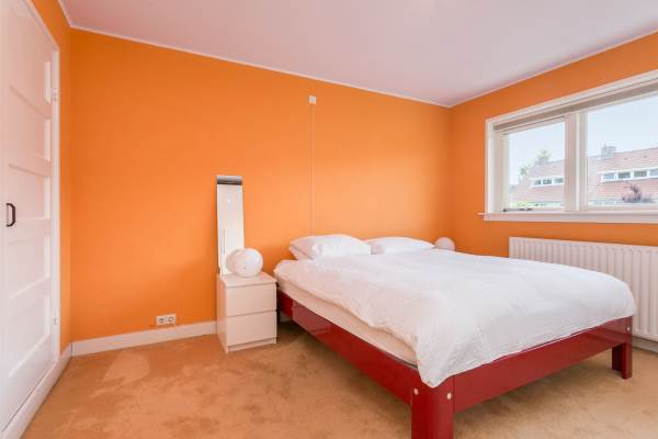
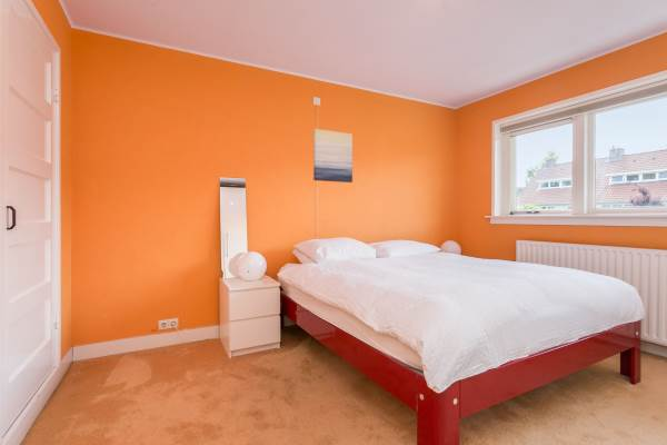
+ wall art (334, 156)
